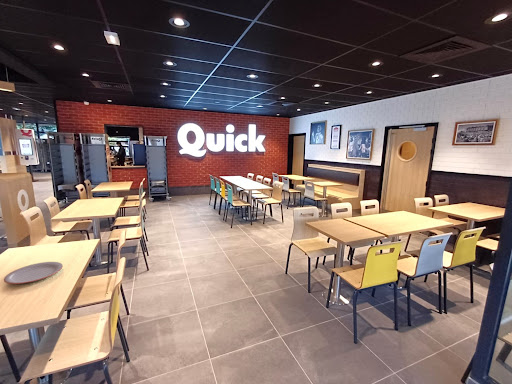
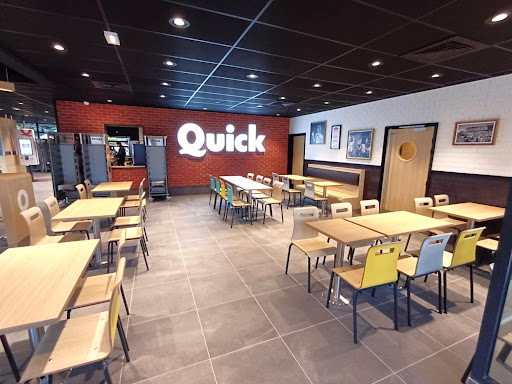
- plate (35, 273)
